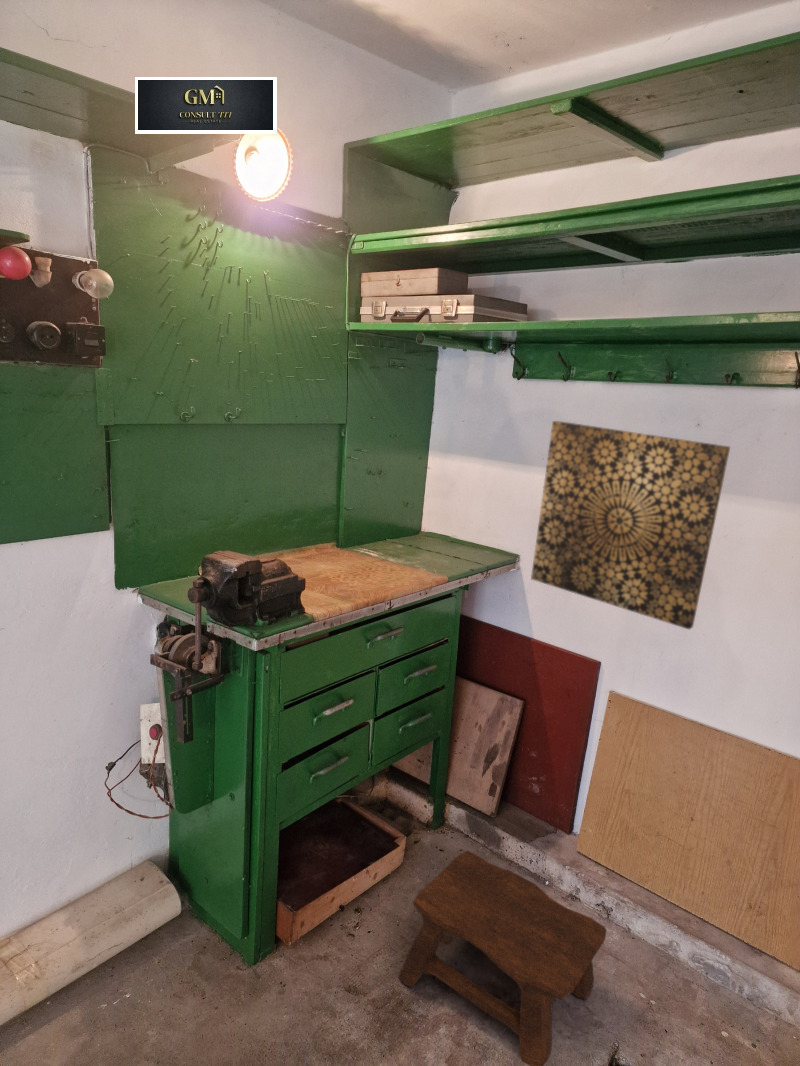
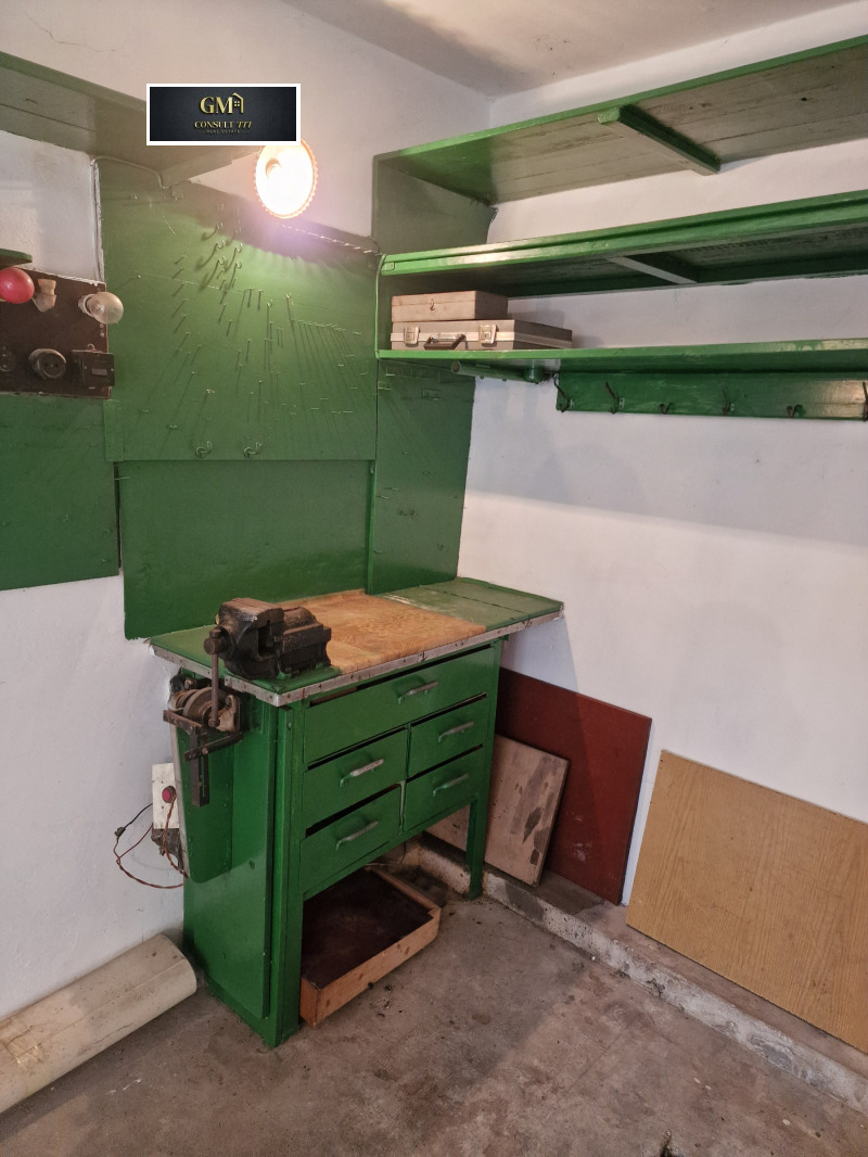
- stool (500, 950)
- wall art (620, 520)
